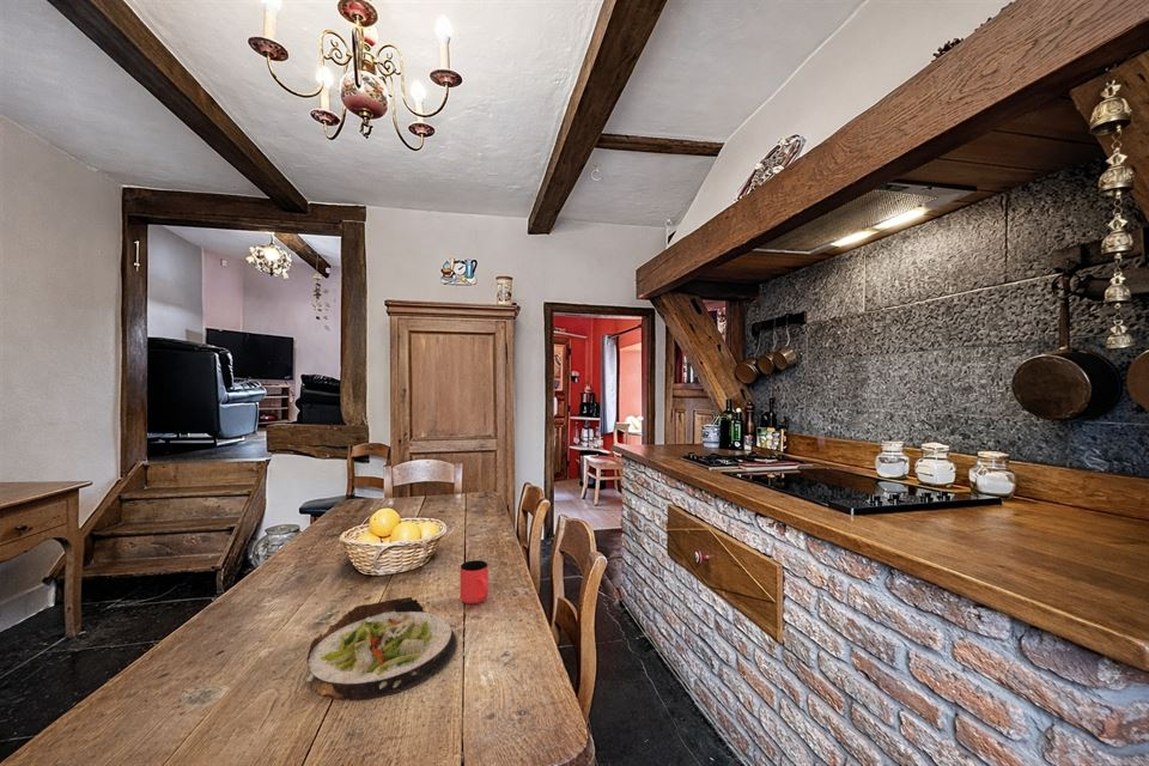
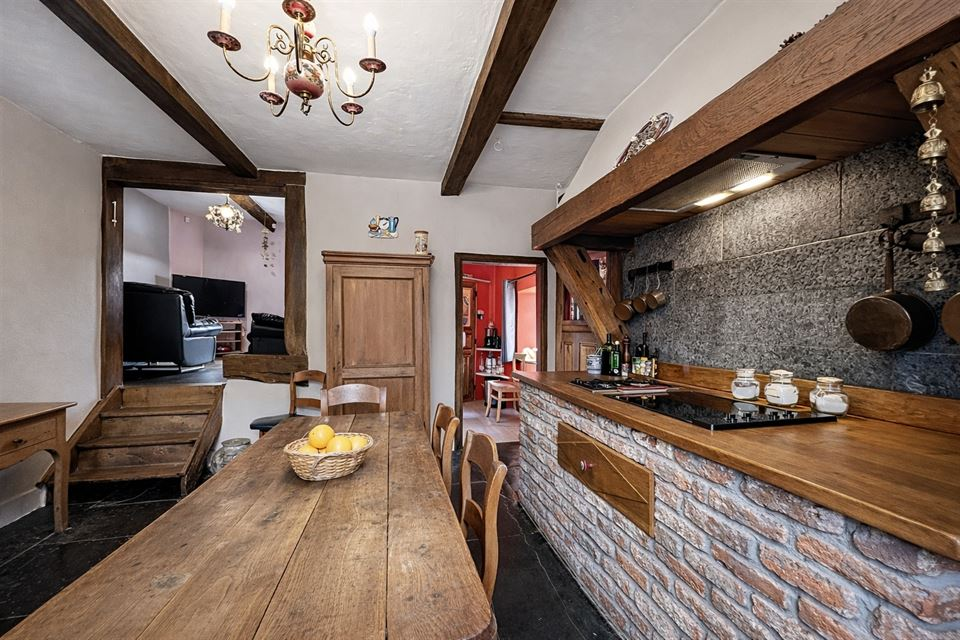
- salad plate (385, 642)
- cup (476, 584)
